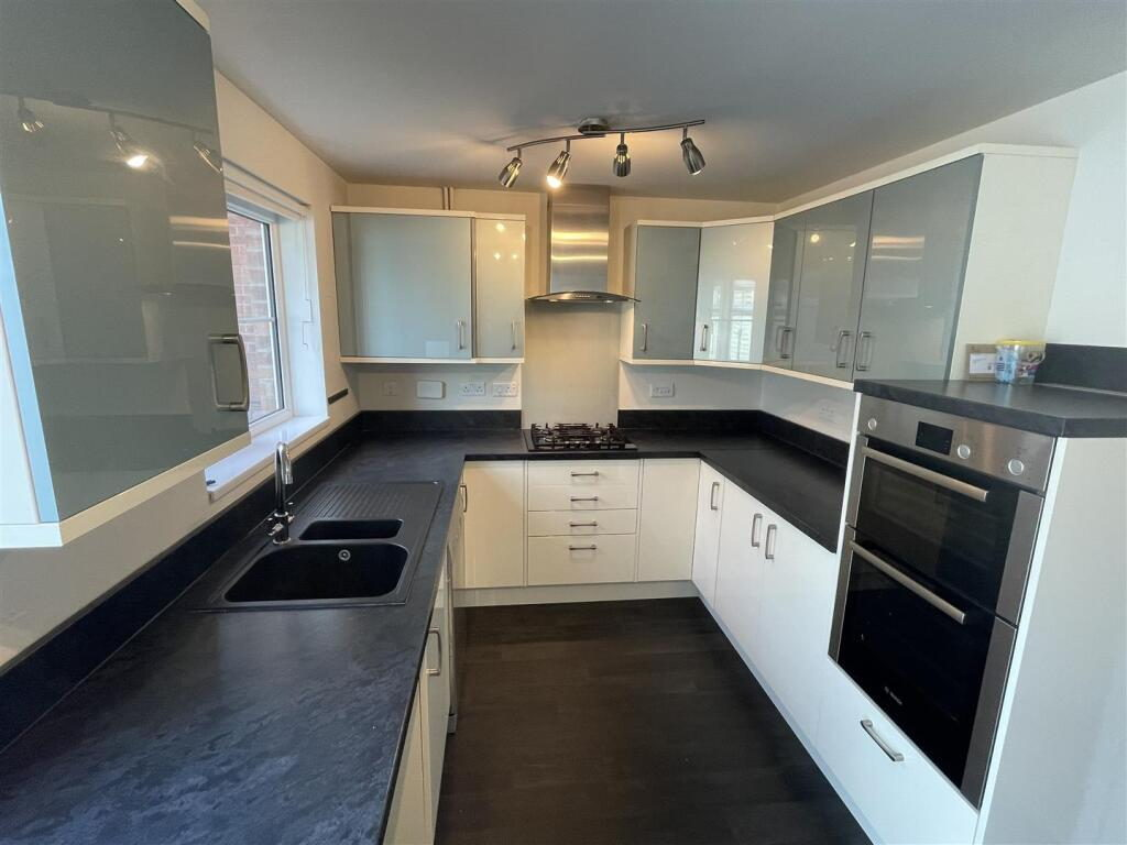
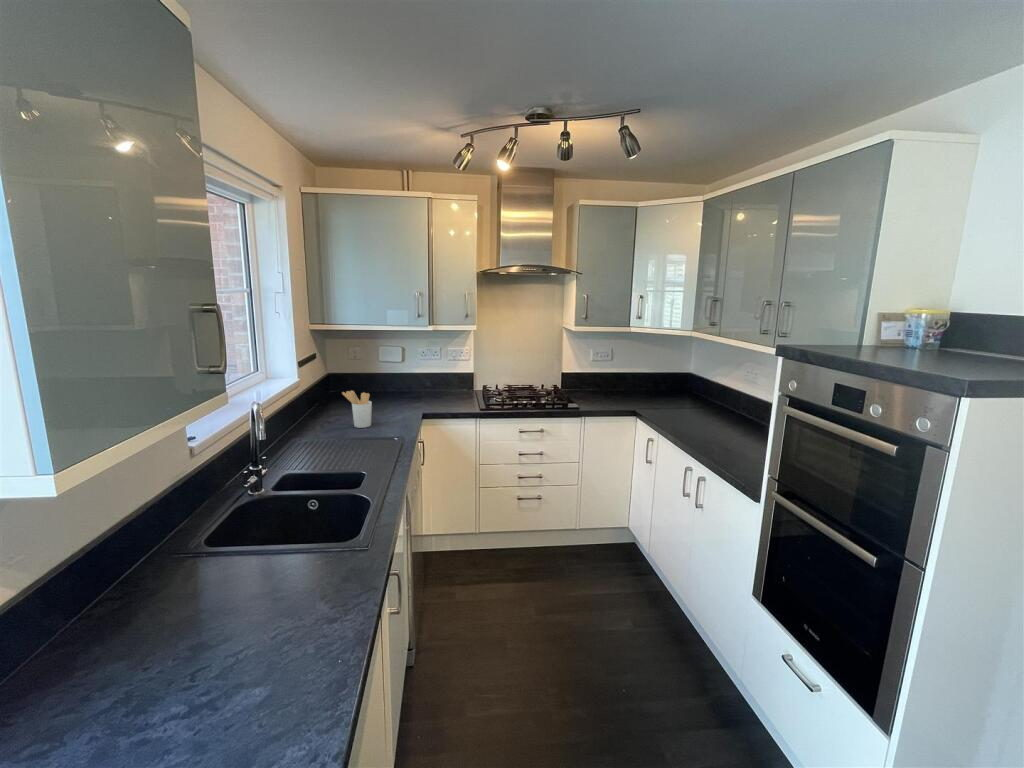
+ utensil holder (357, 408)
